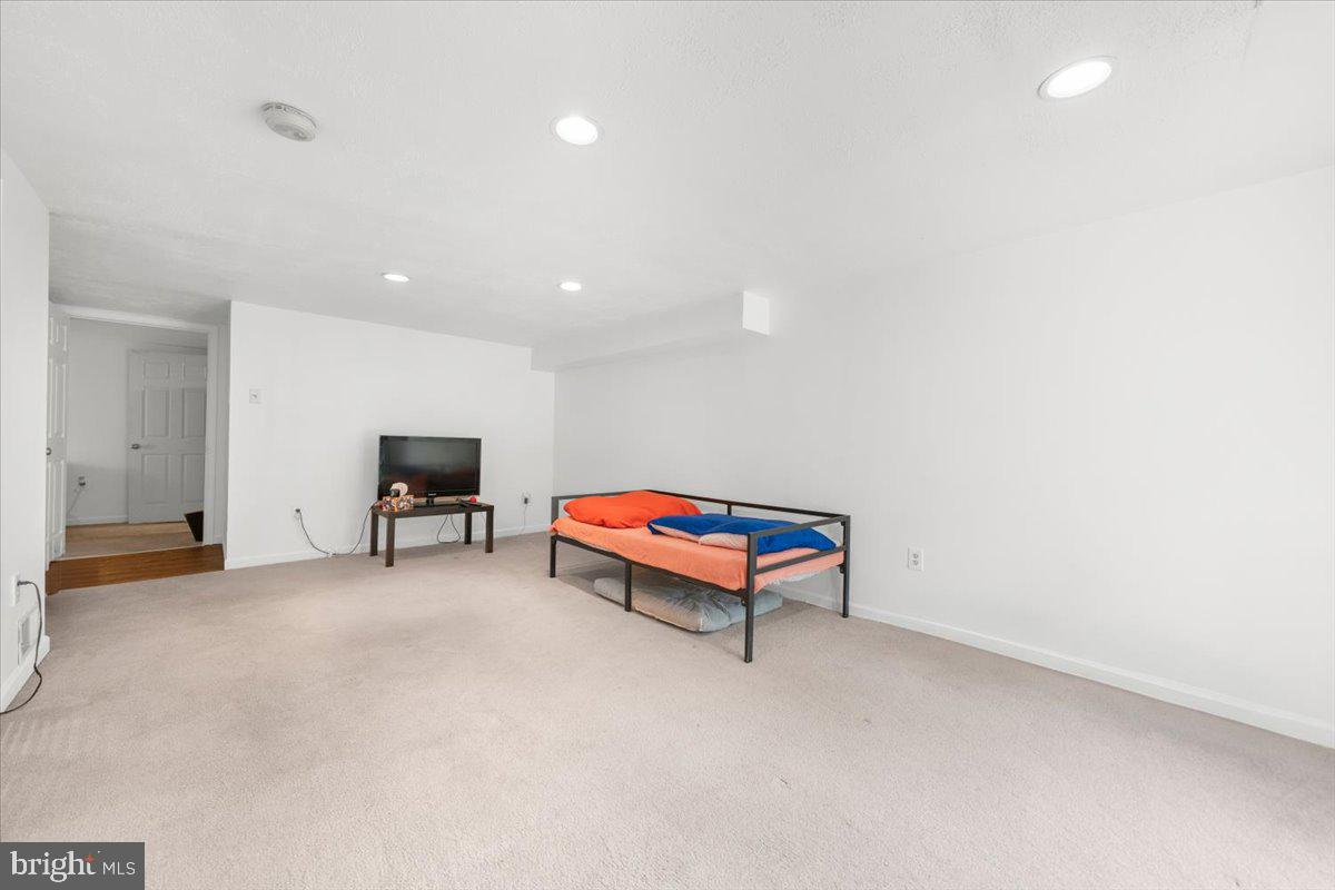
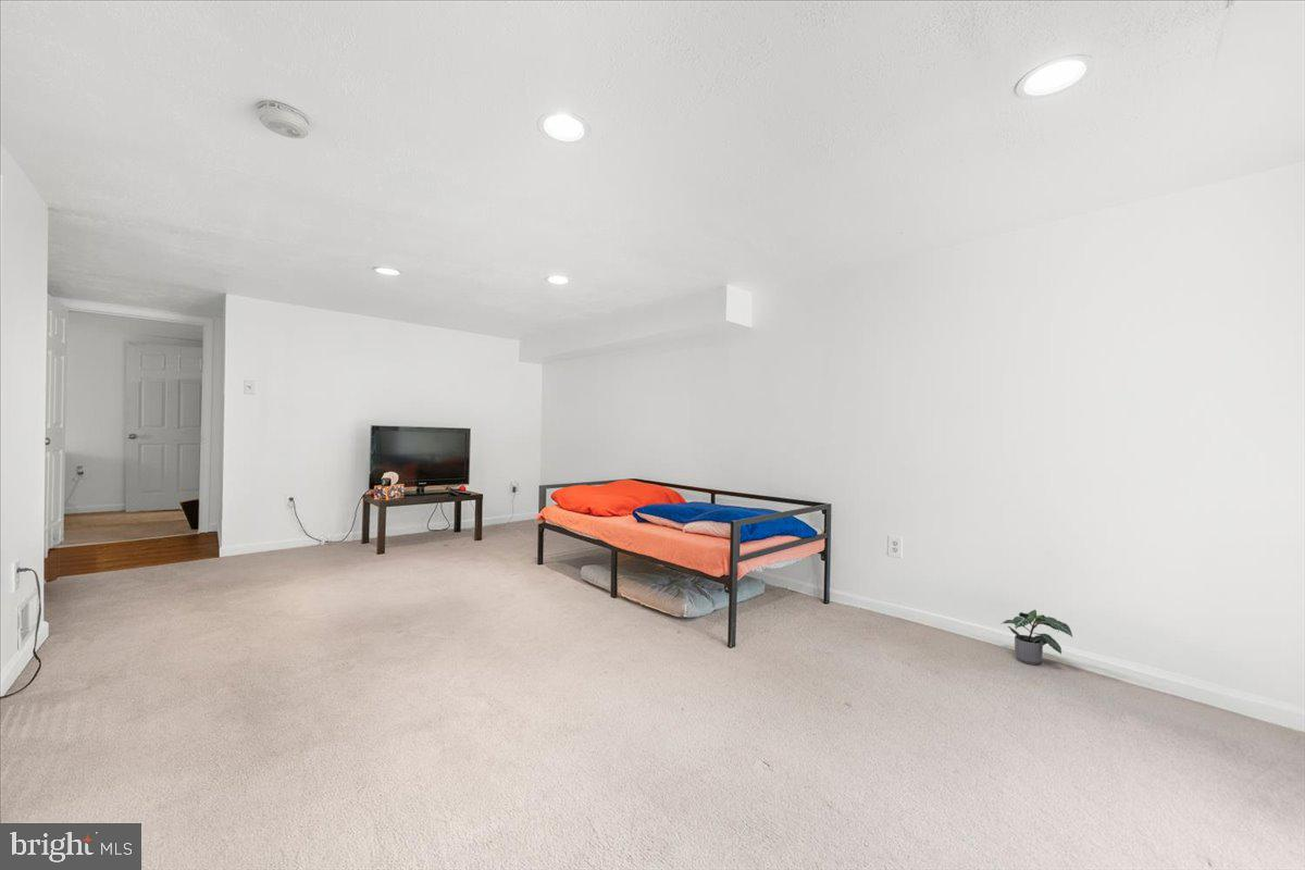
+ potted plant (1034, 637)
